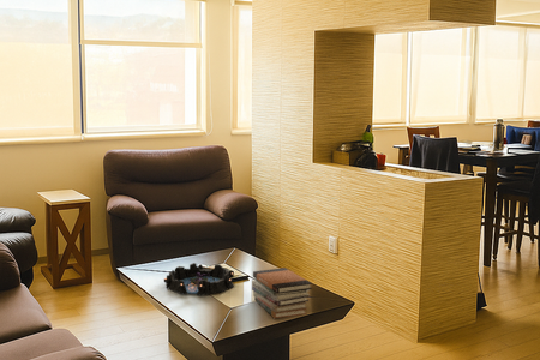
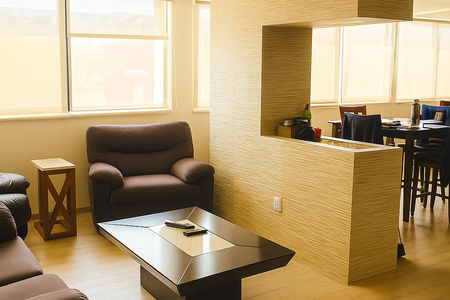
- decorative bowl (200, 277)
- book stack (280, 292)
